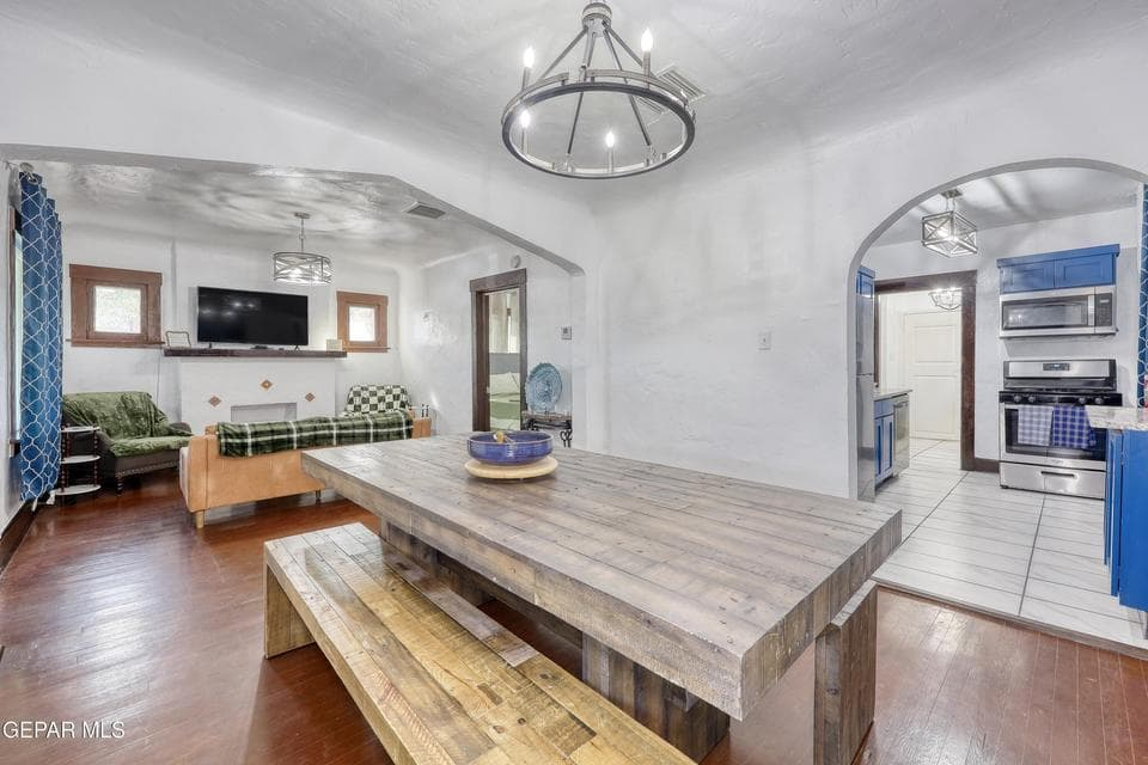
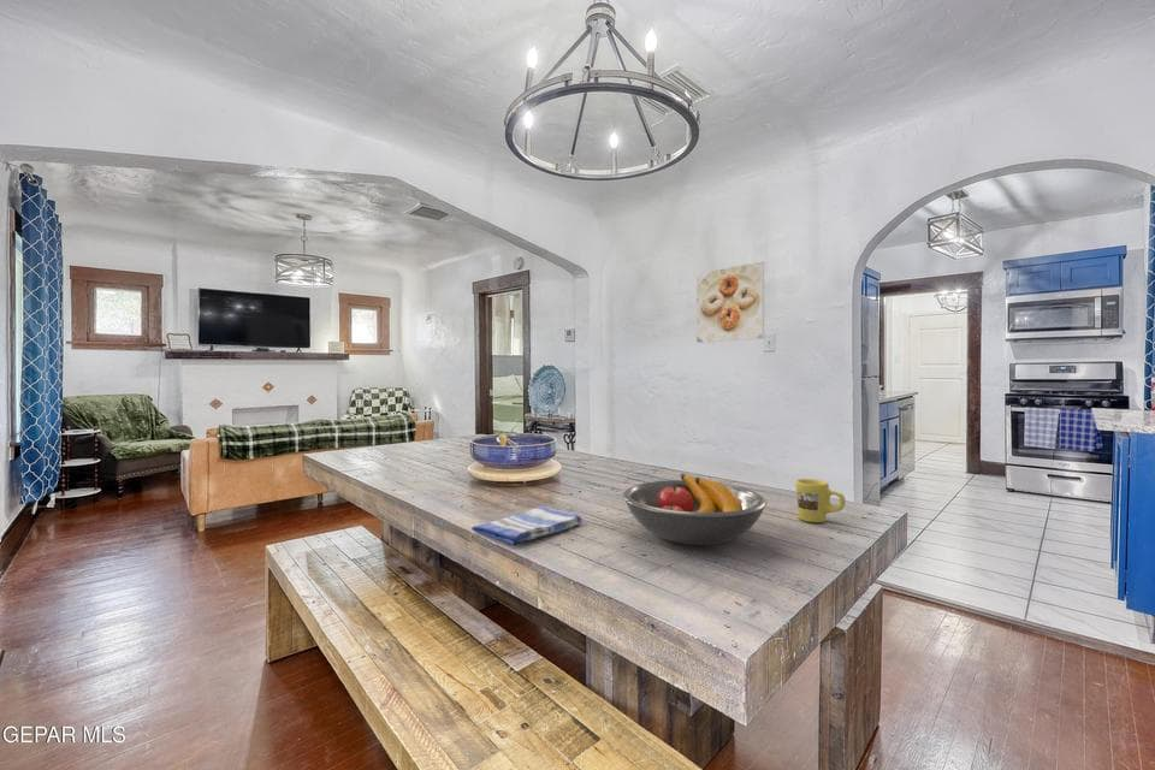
+ mug (819, 502)
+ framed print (728, 304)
+ fruit bowl (692, 509)
+ dish towel (528, 522)
